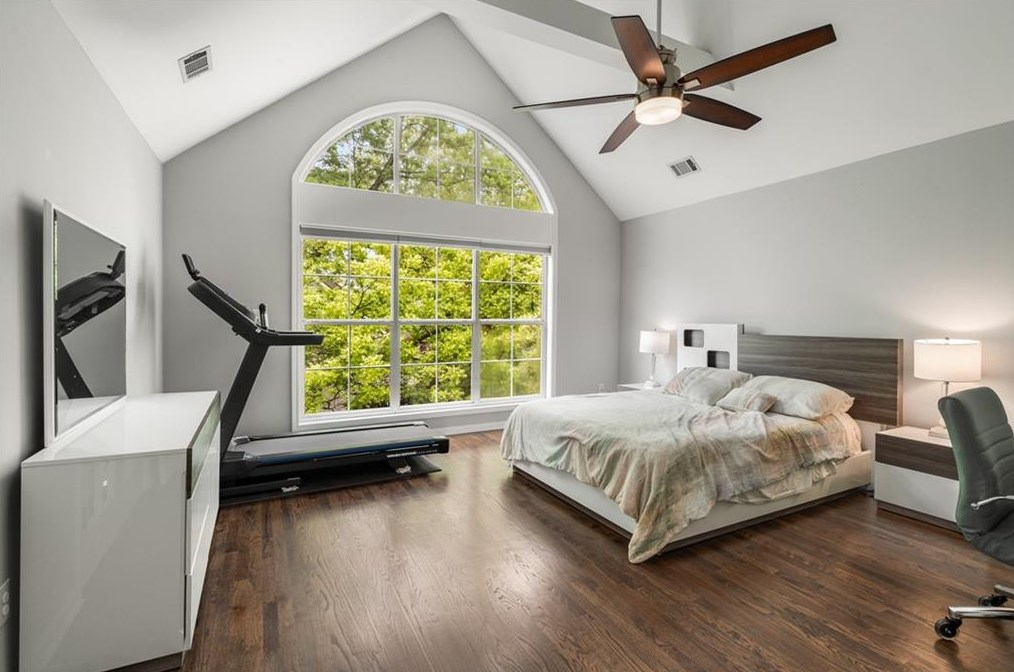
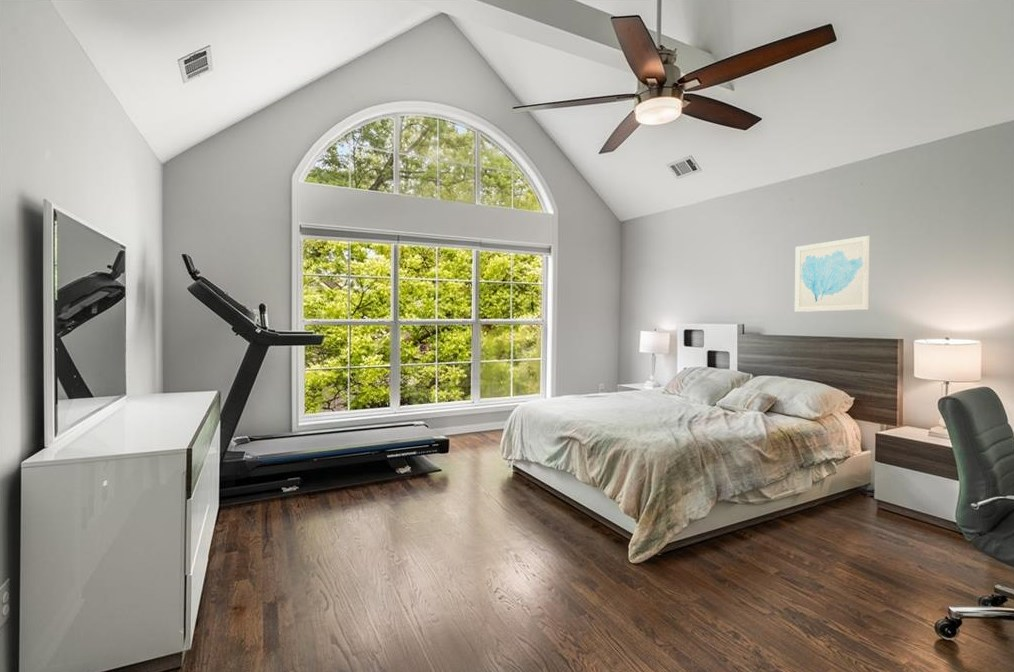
+ wall art (829, 276)
